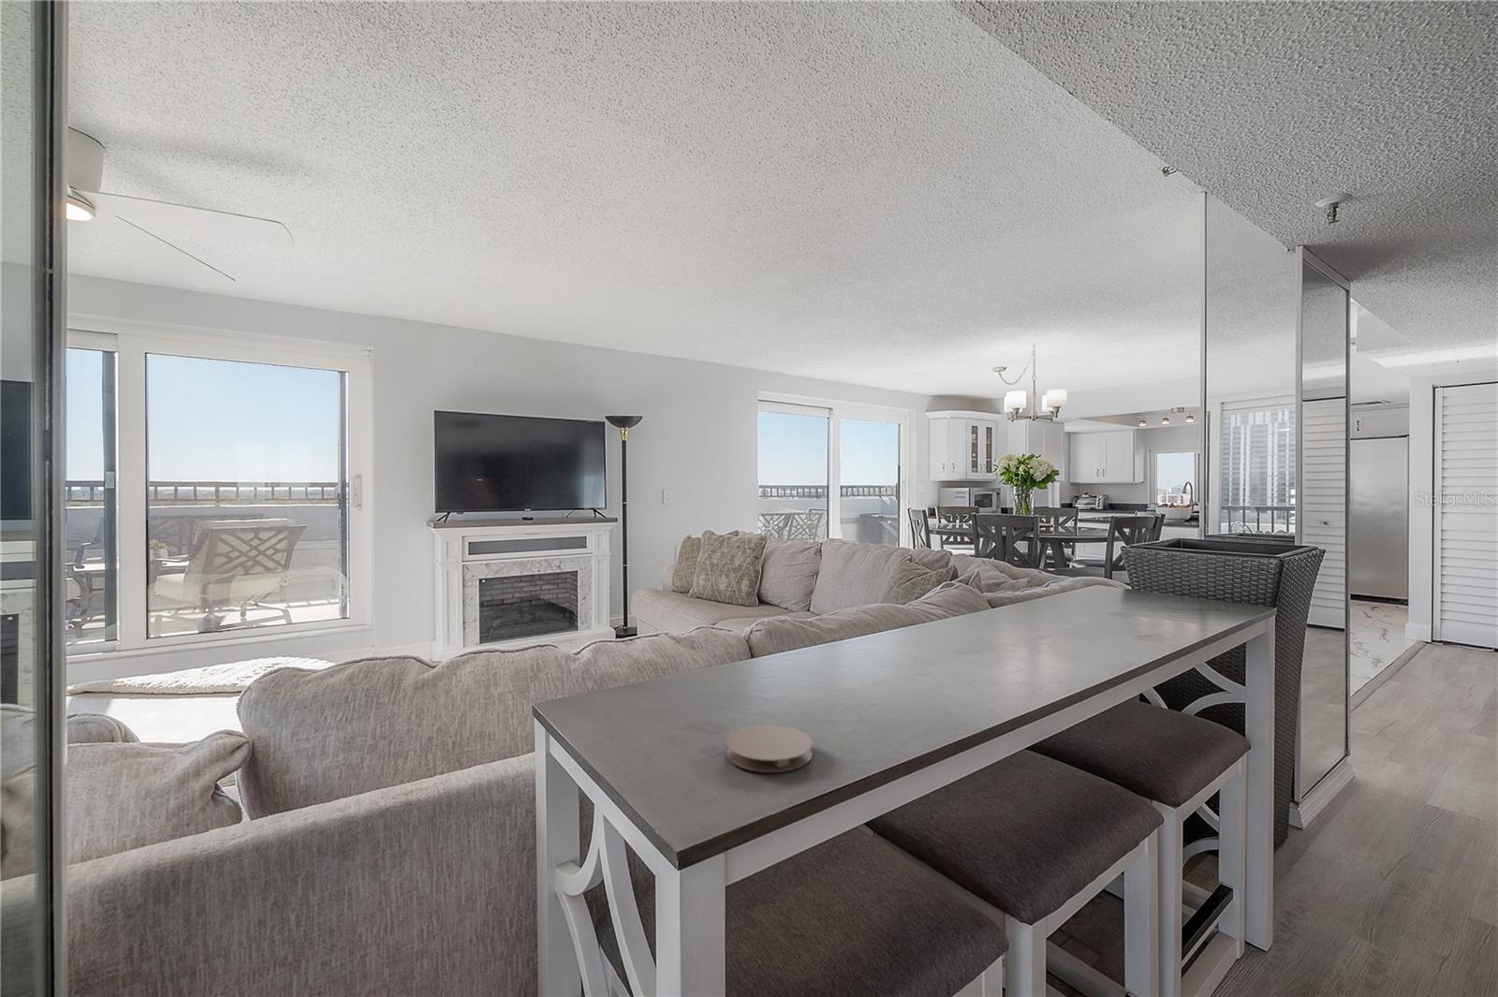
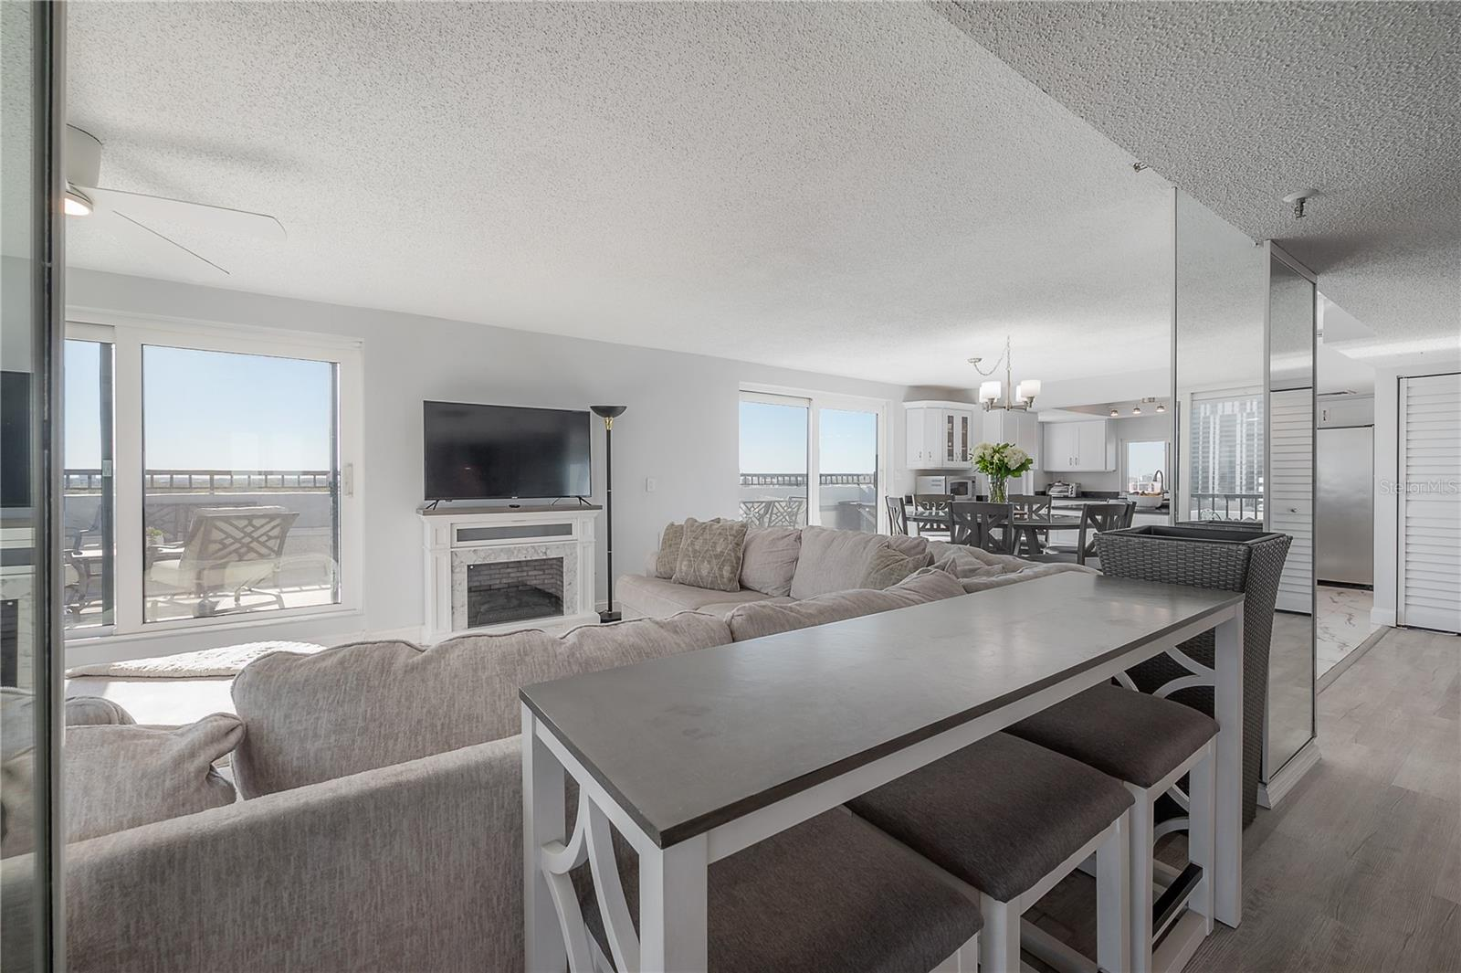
- coaster (769, 747)
